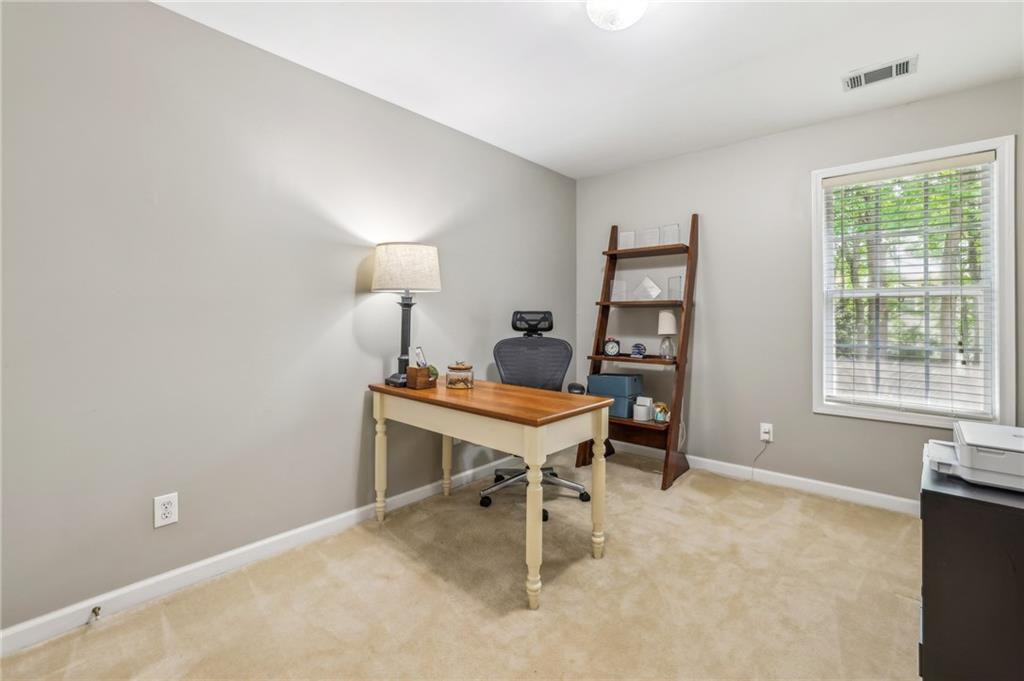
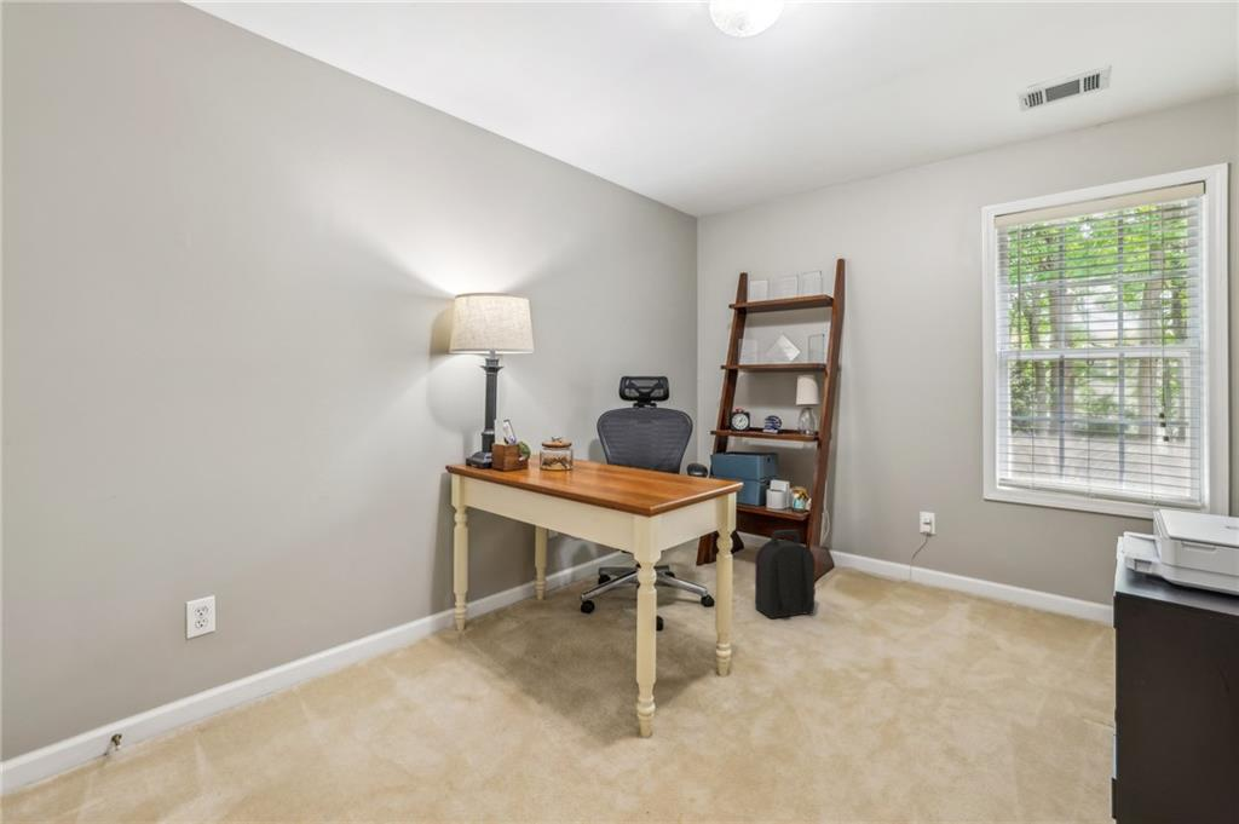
+ backpack (785, 571)
